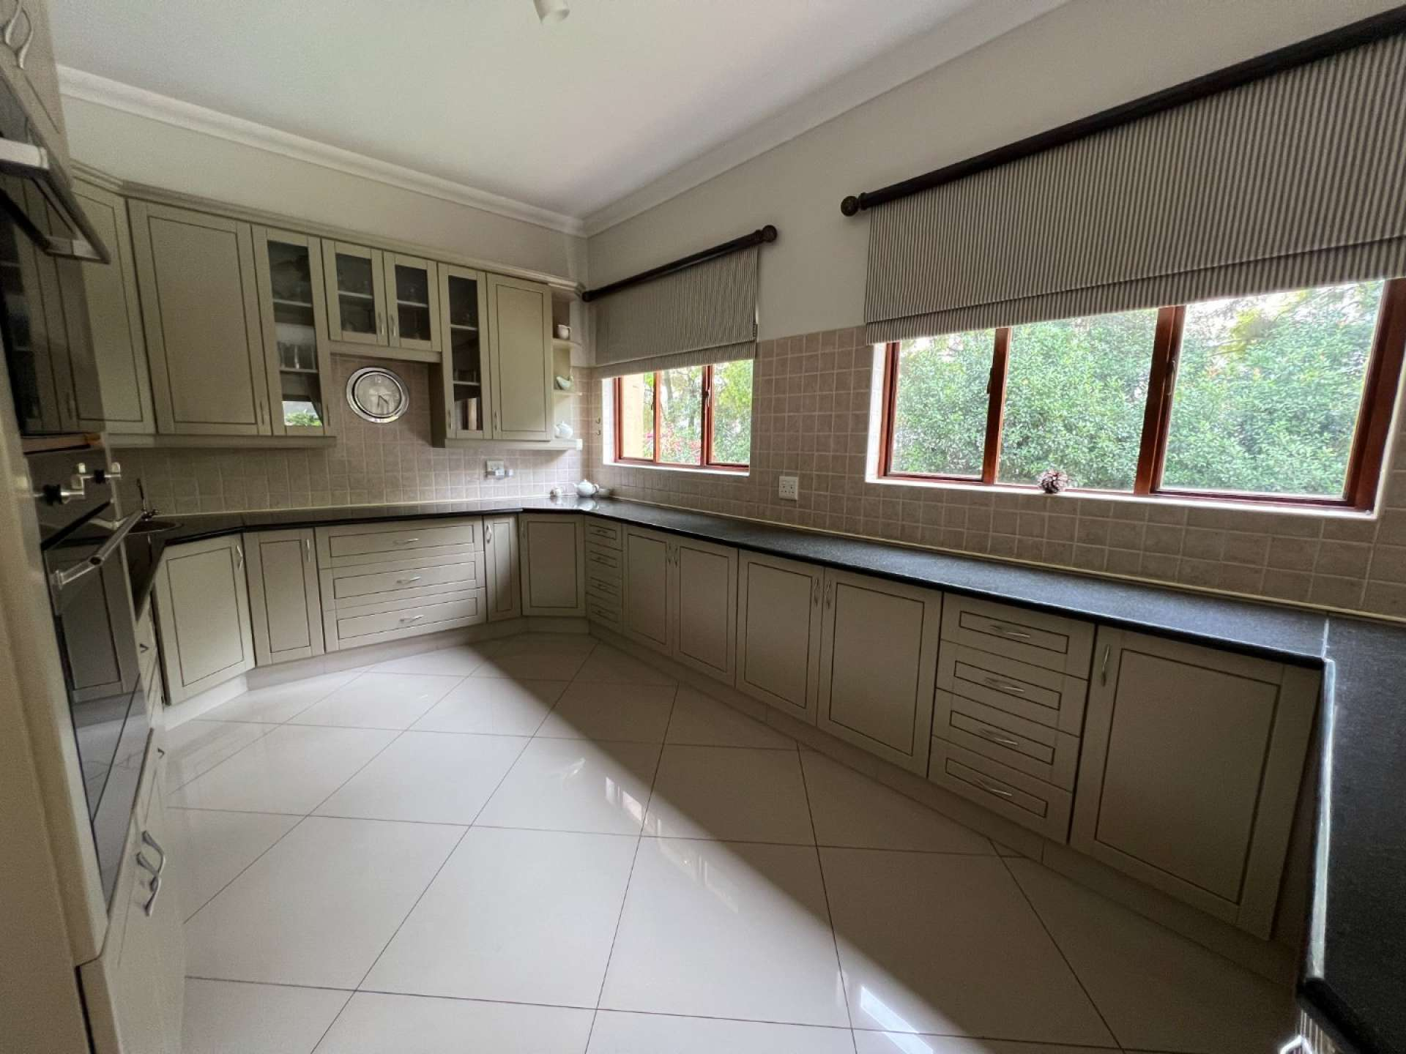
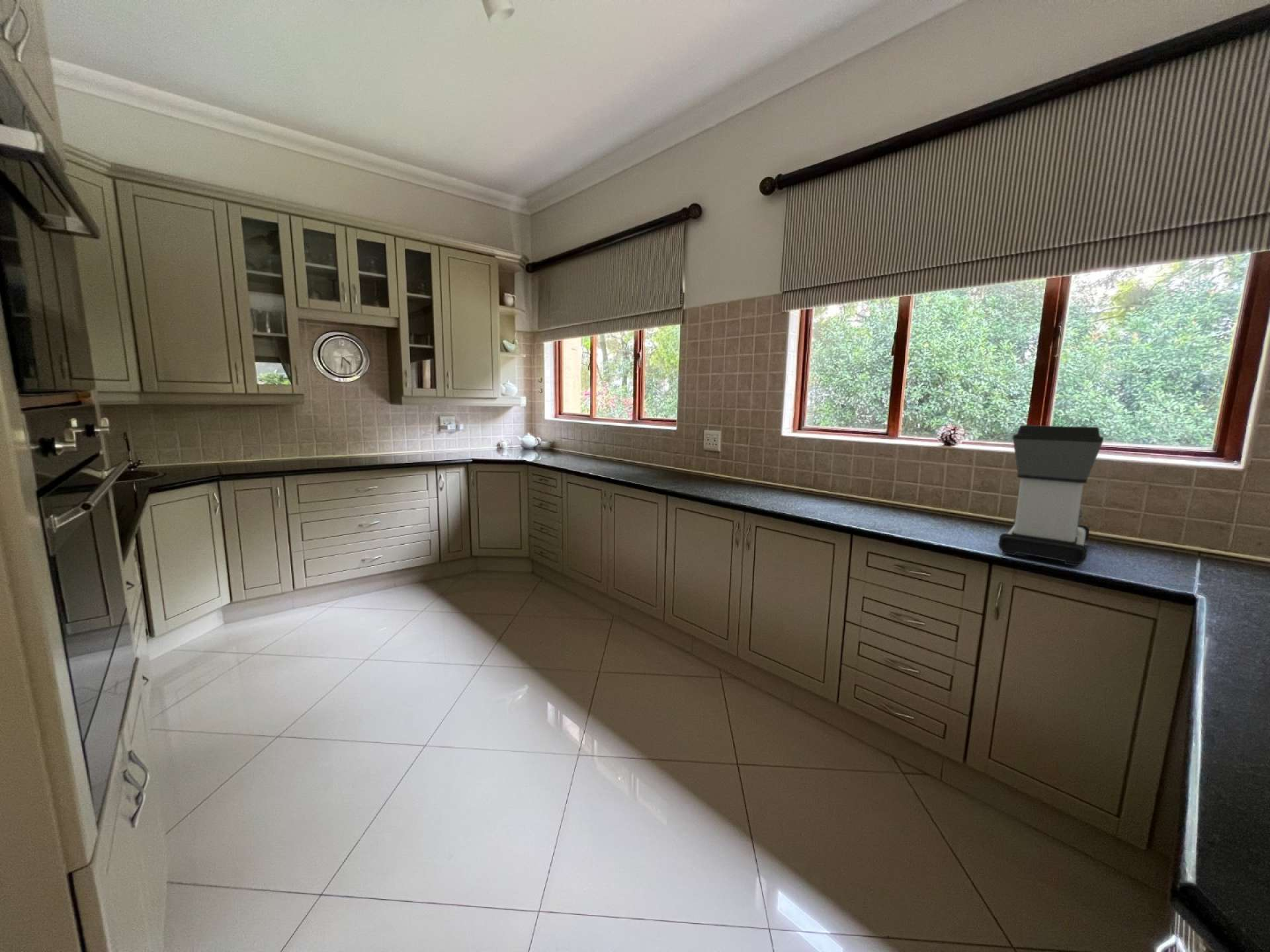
+ coffee maker (1052, 488)
